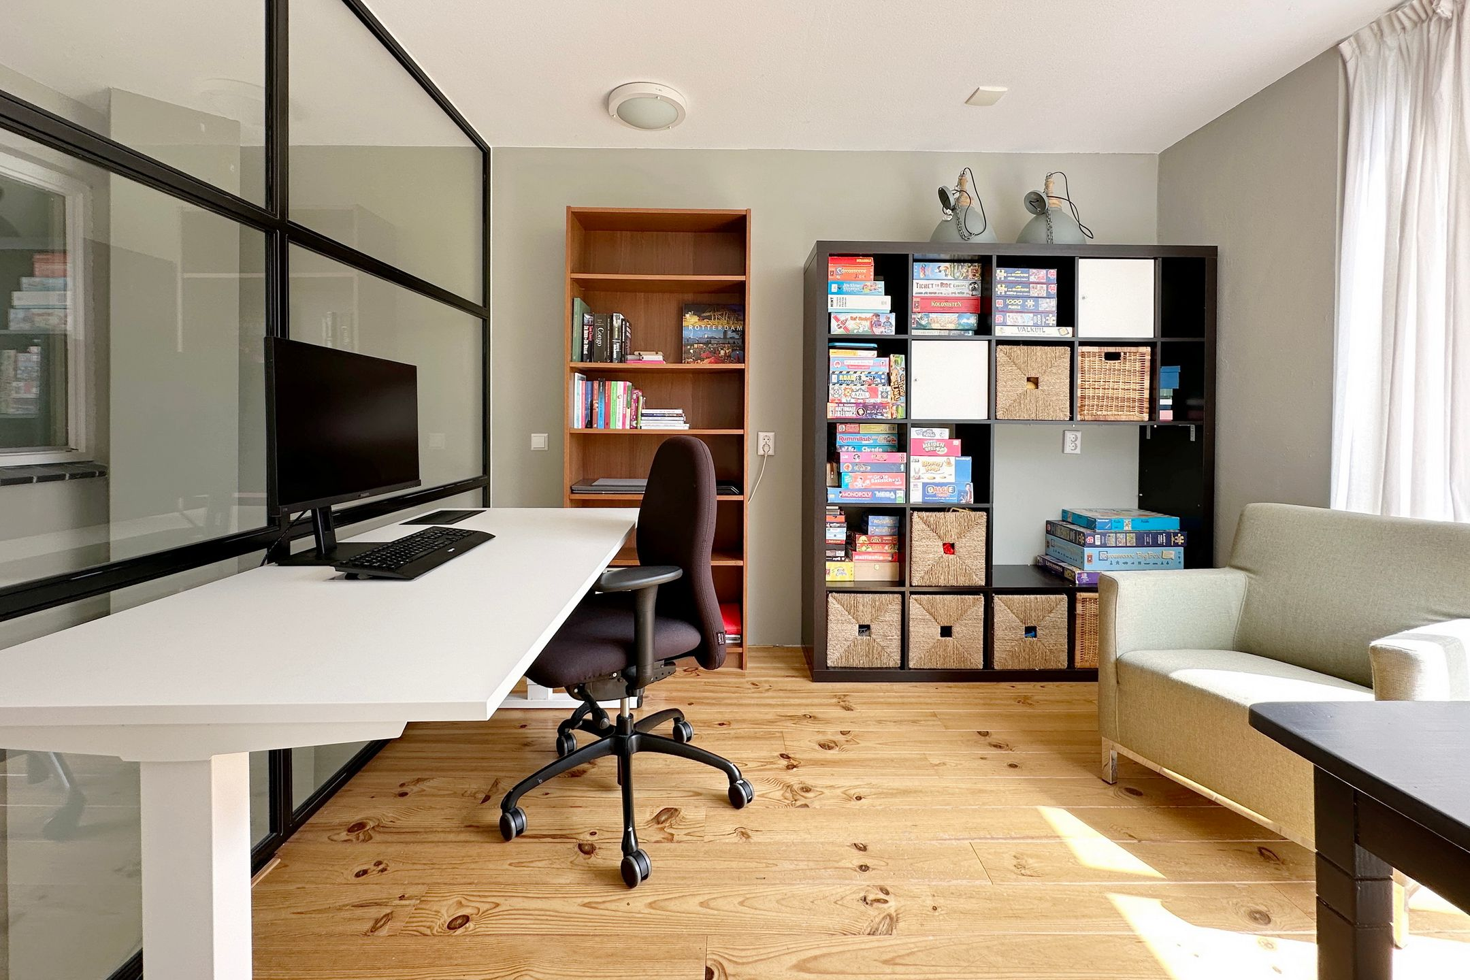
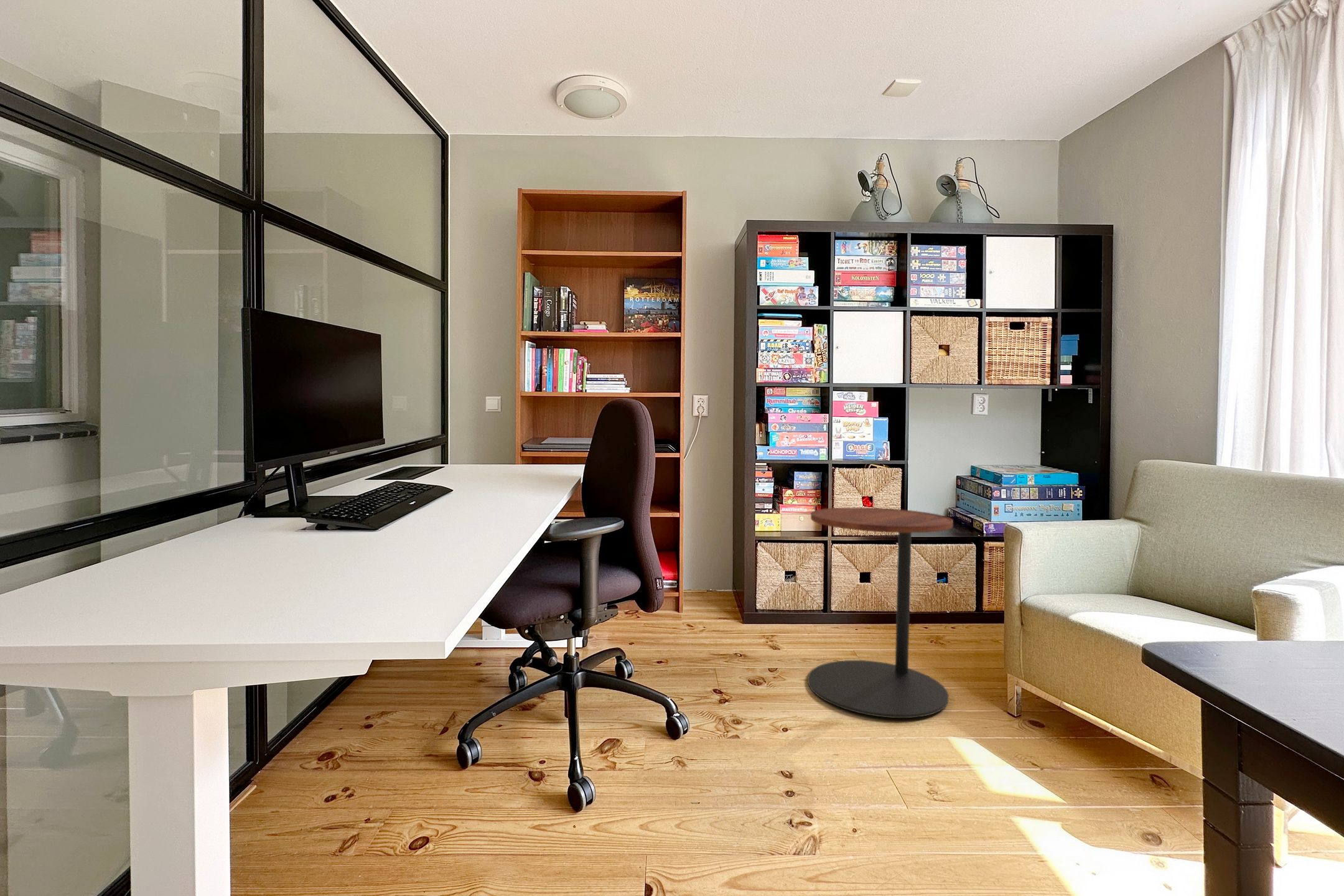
+ side table (897, 602)
